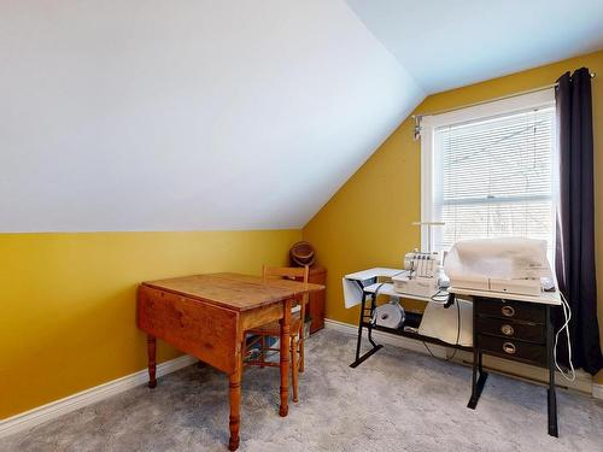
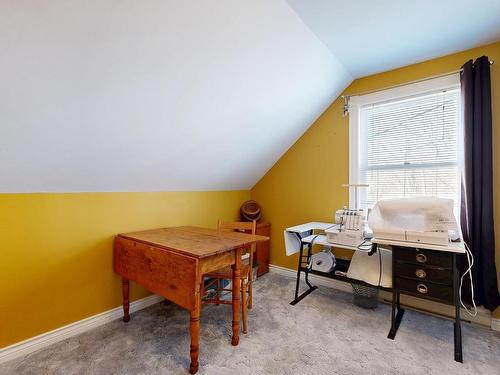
+ wastebasket (365, 288)
